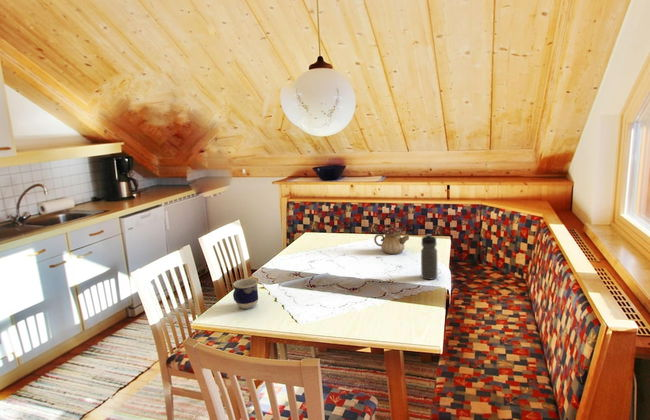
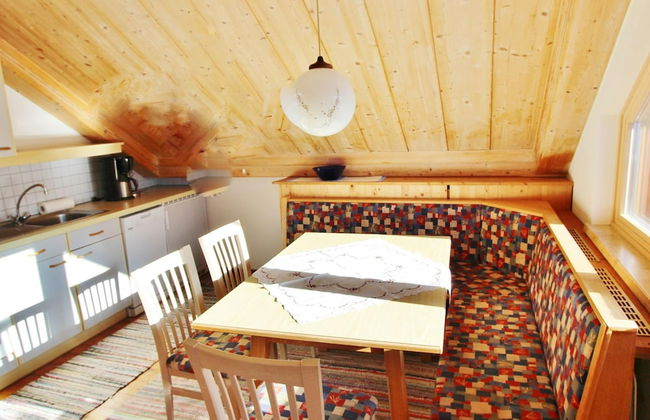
- water bottle (429, 255)
- teapot (391, 237)
- cup (244, 295)
